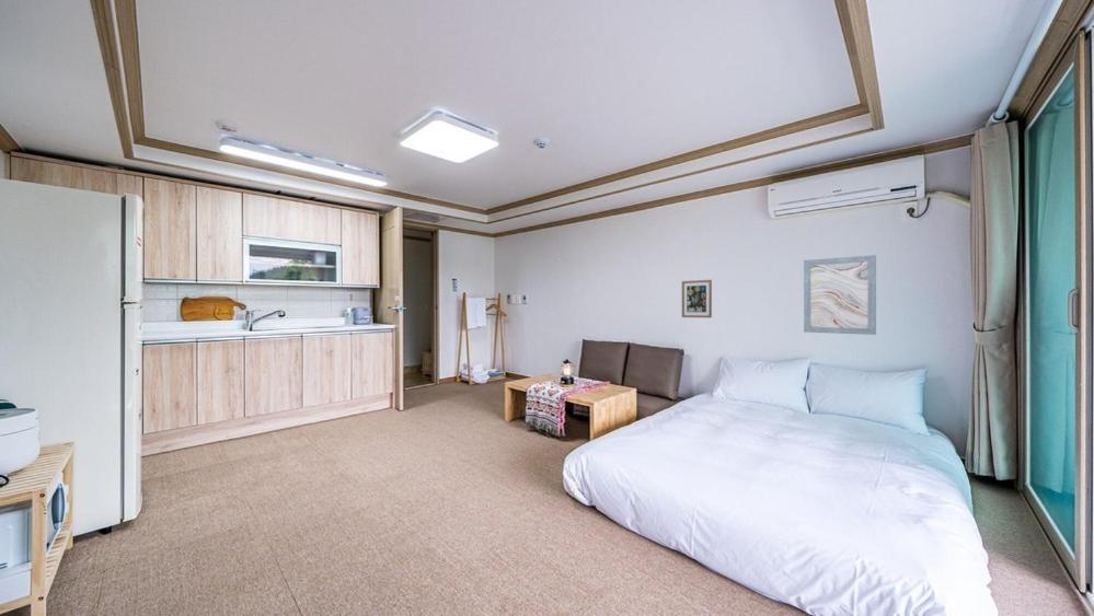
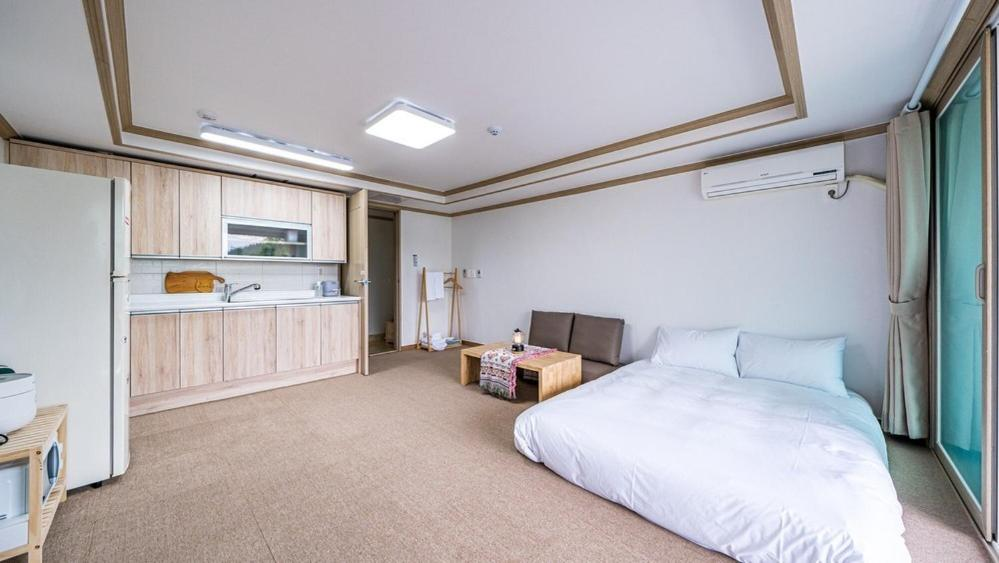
- wall art (838, 295)
- wall art (695, 299)
